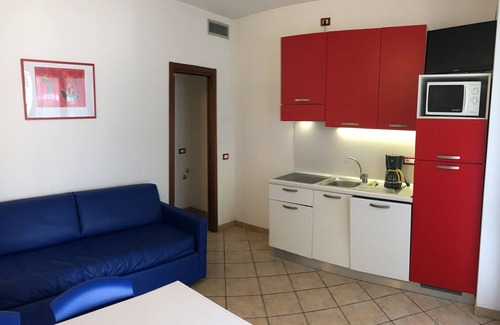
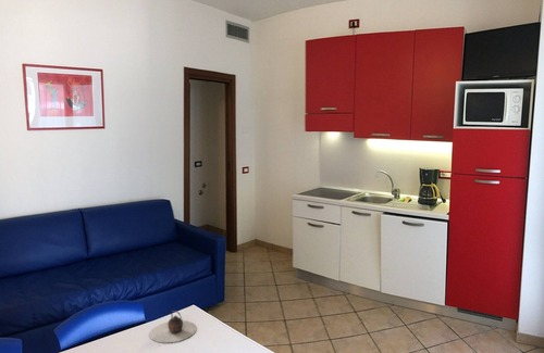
+ teapot (173, 320)
